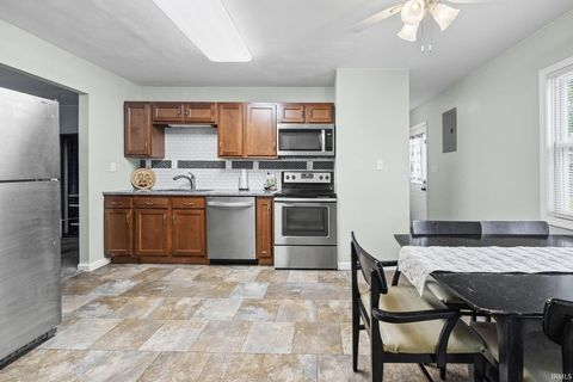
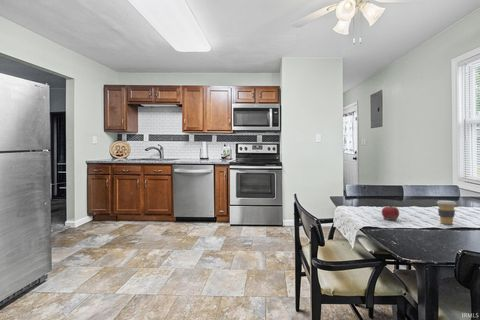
+ fruit (390, 211)
+ coffee cup (446, 212)
